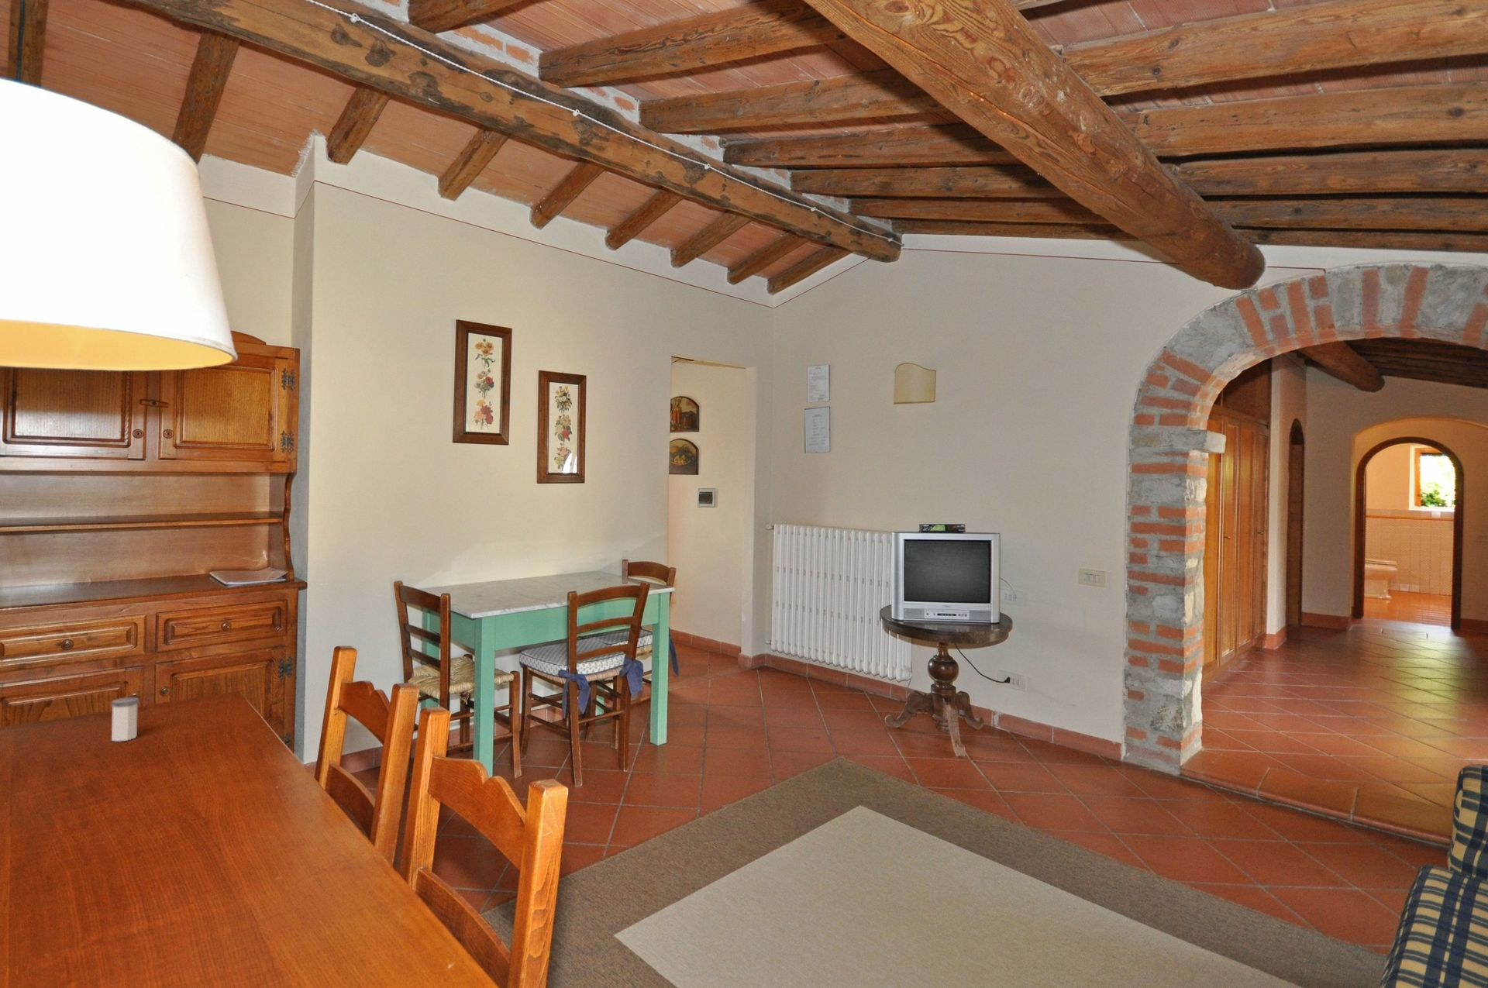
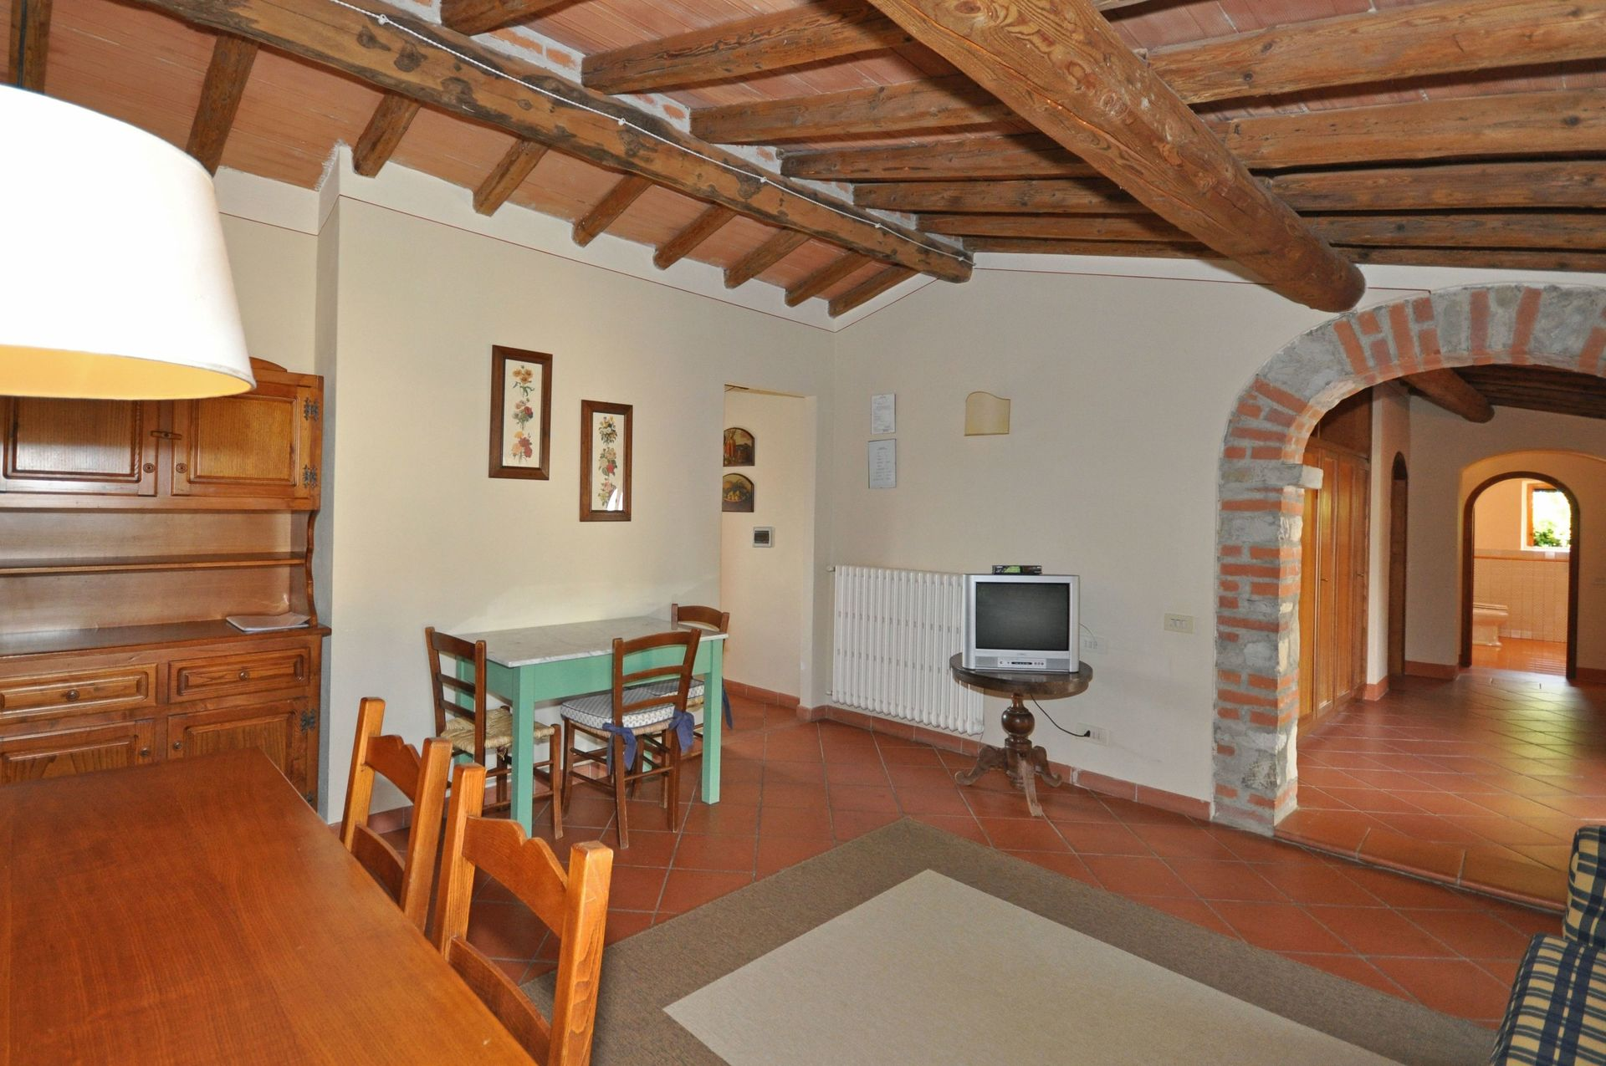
- salt shaker (125, 719)
